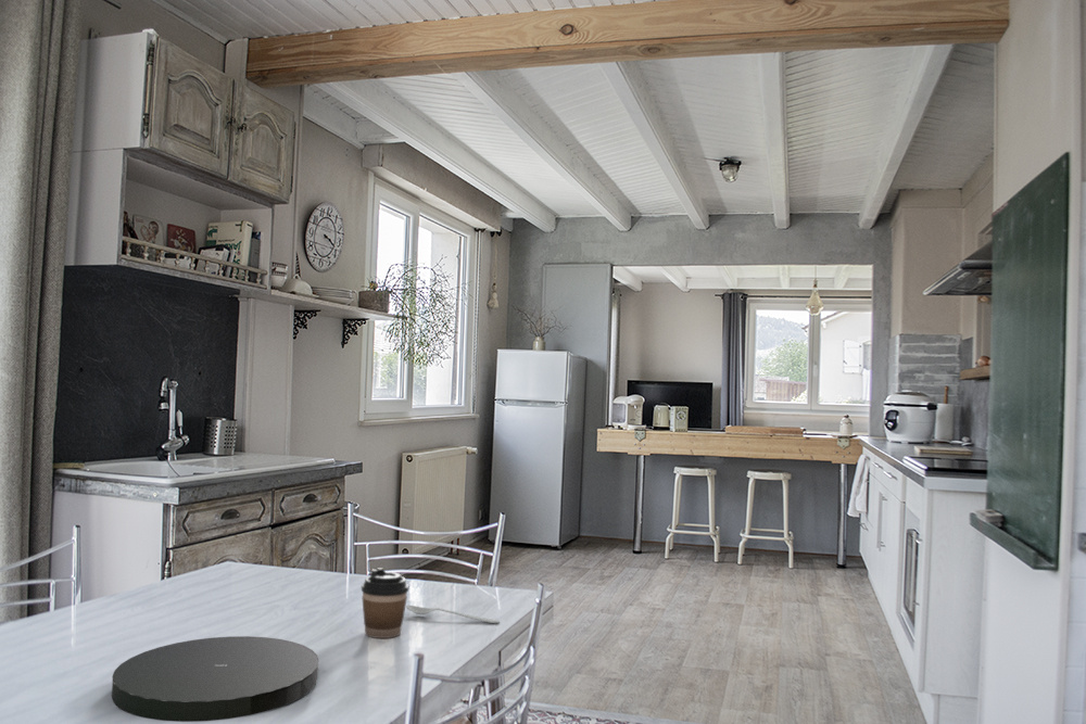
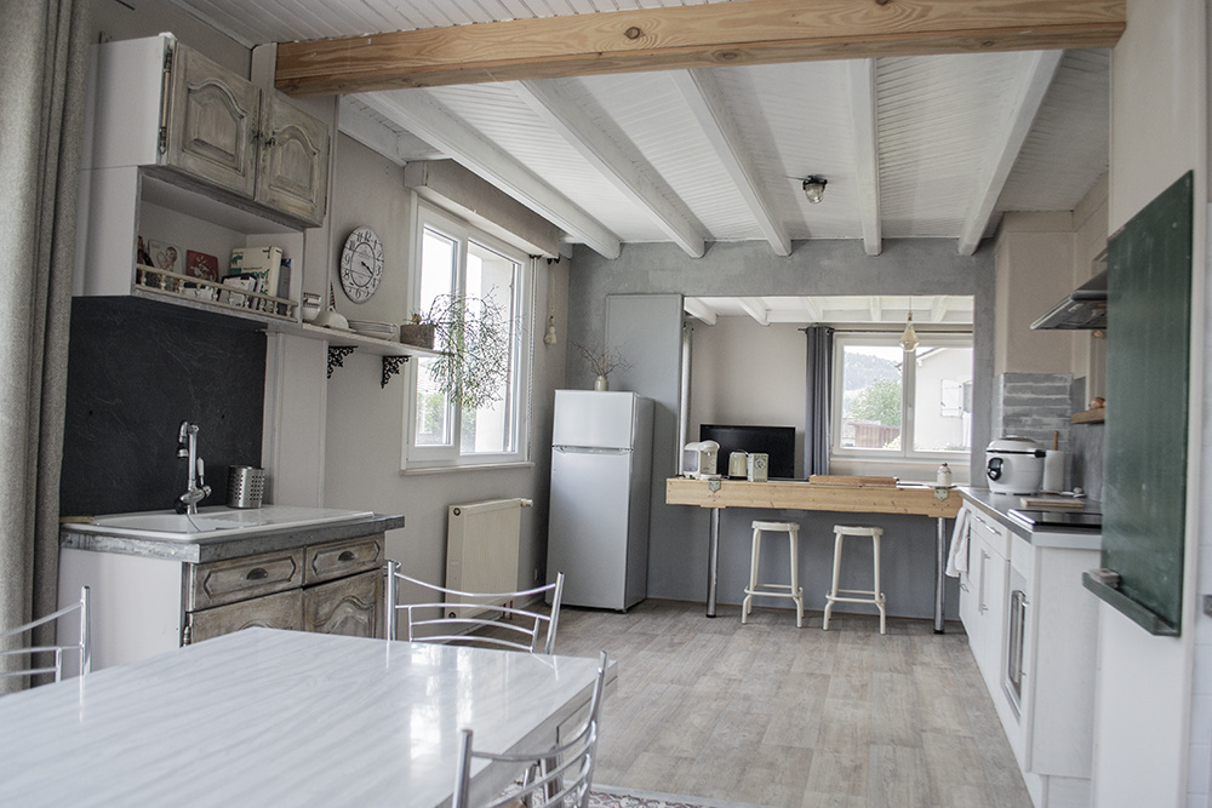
- plate (219, 674)
- spoon (452, 612)
- coffee cup (383, 601)
